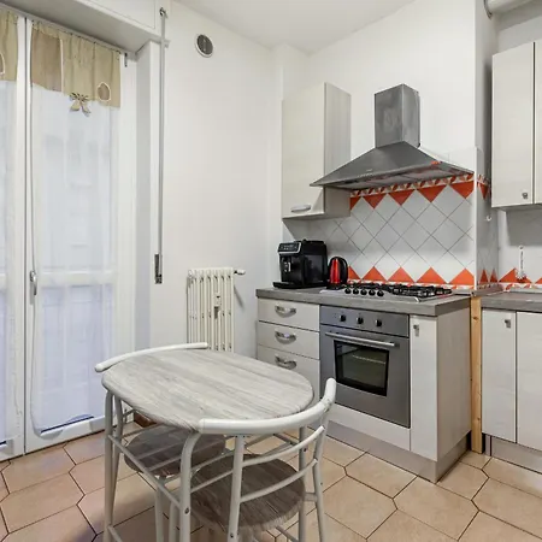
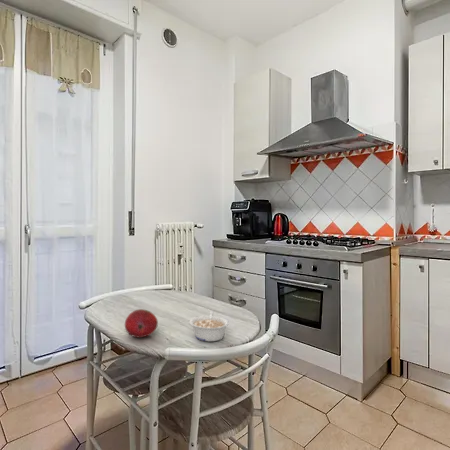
+ fruit (140, 322)
+ legume (208, 327)
